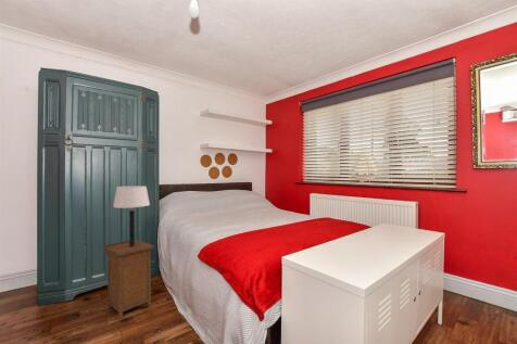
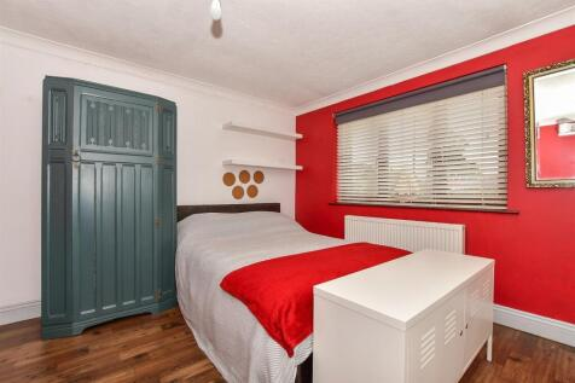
- nightstand (126, 275)
- table lamp (131, 216)
